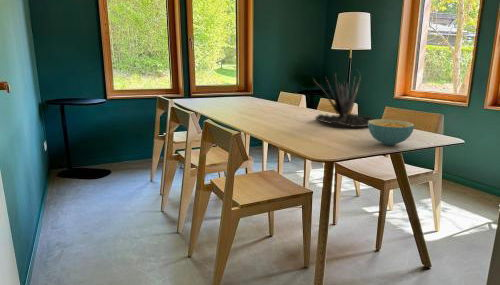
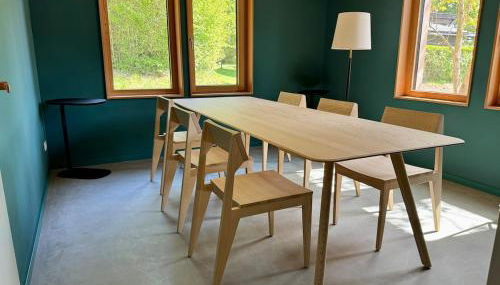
- plant (345, 96)
- cereal bowl (389, 133)
